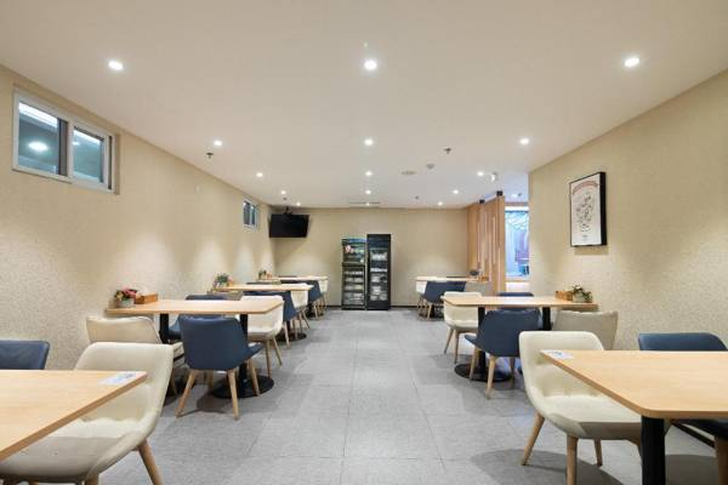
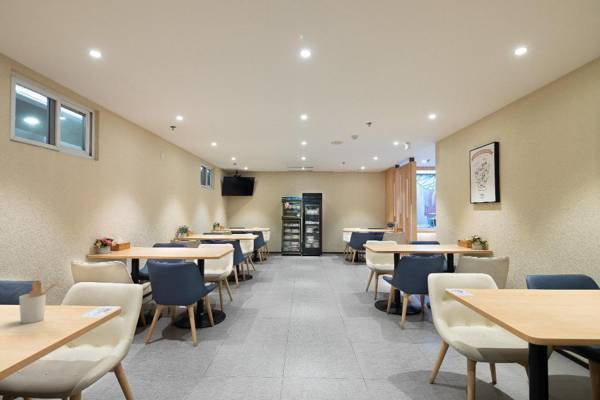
+ utensil holder (39, 300)
